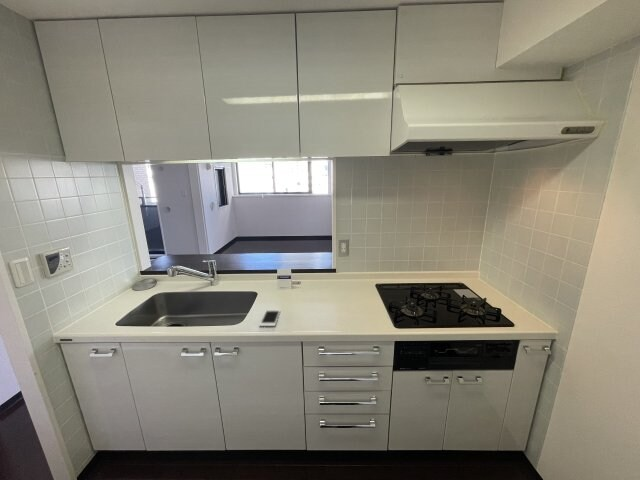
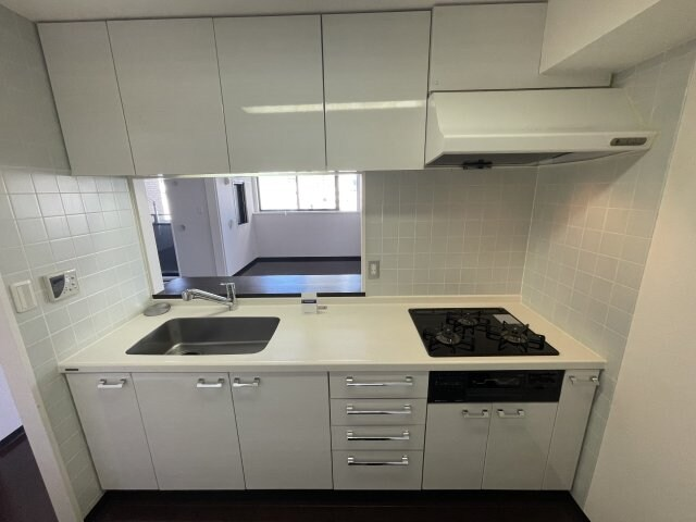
- cell phone (270, 317)
